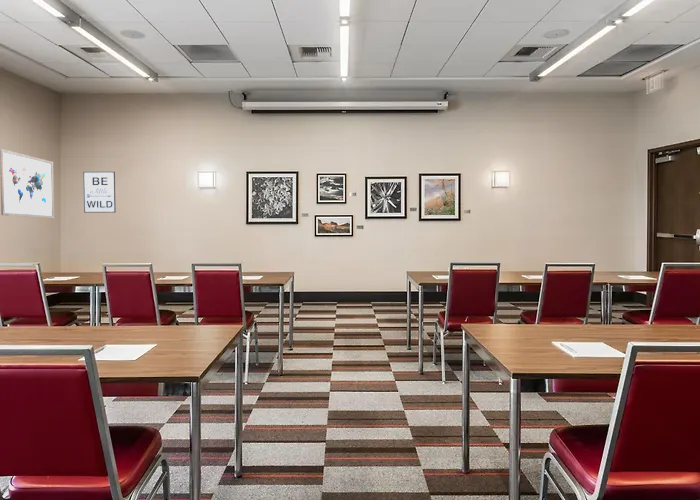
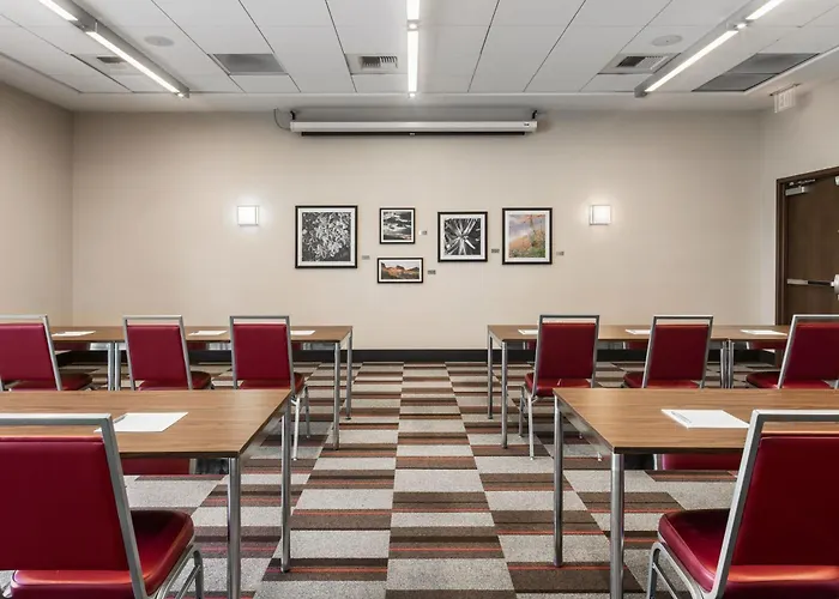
- wall art (99, 192)
- wall art (29, 186)
